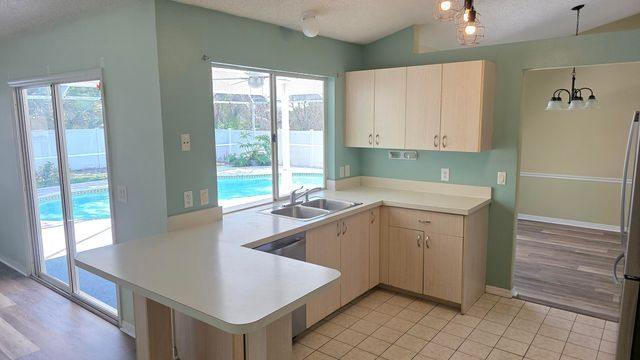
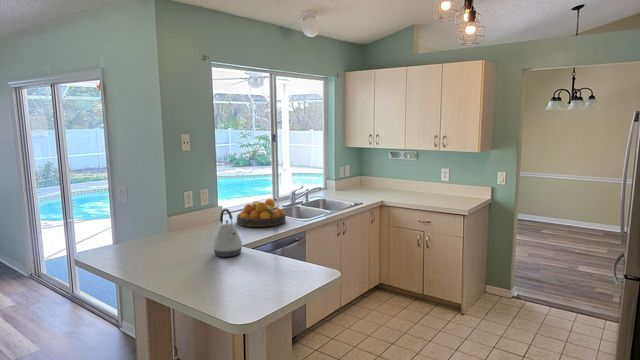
+ kettle (227, 231)
+ fruit bowl (261, 211)
